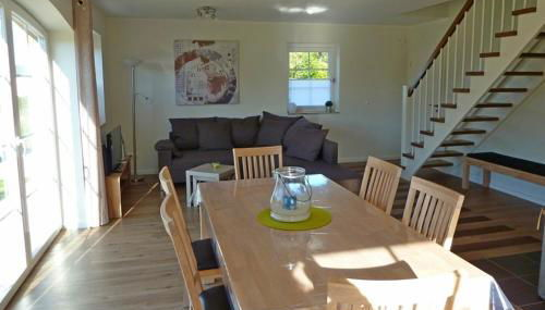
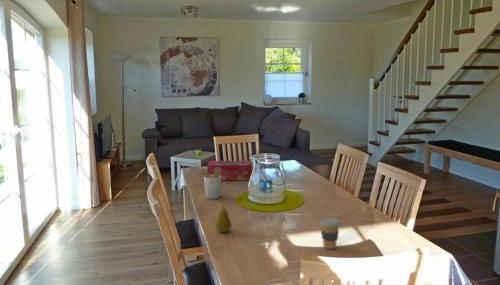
+ coffee cup (329, 233)
+ fruit (223, 218)
+ tissue box (230, 170)
+ utensil holder (209, 182)
